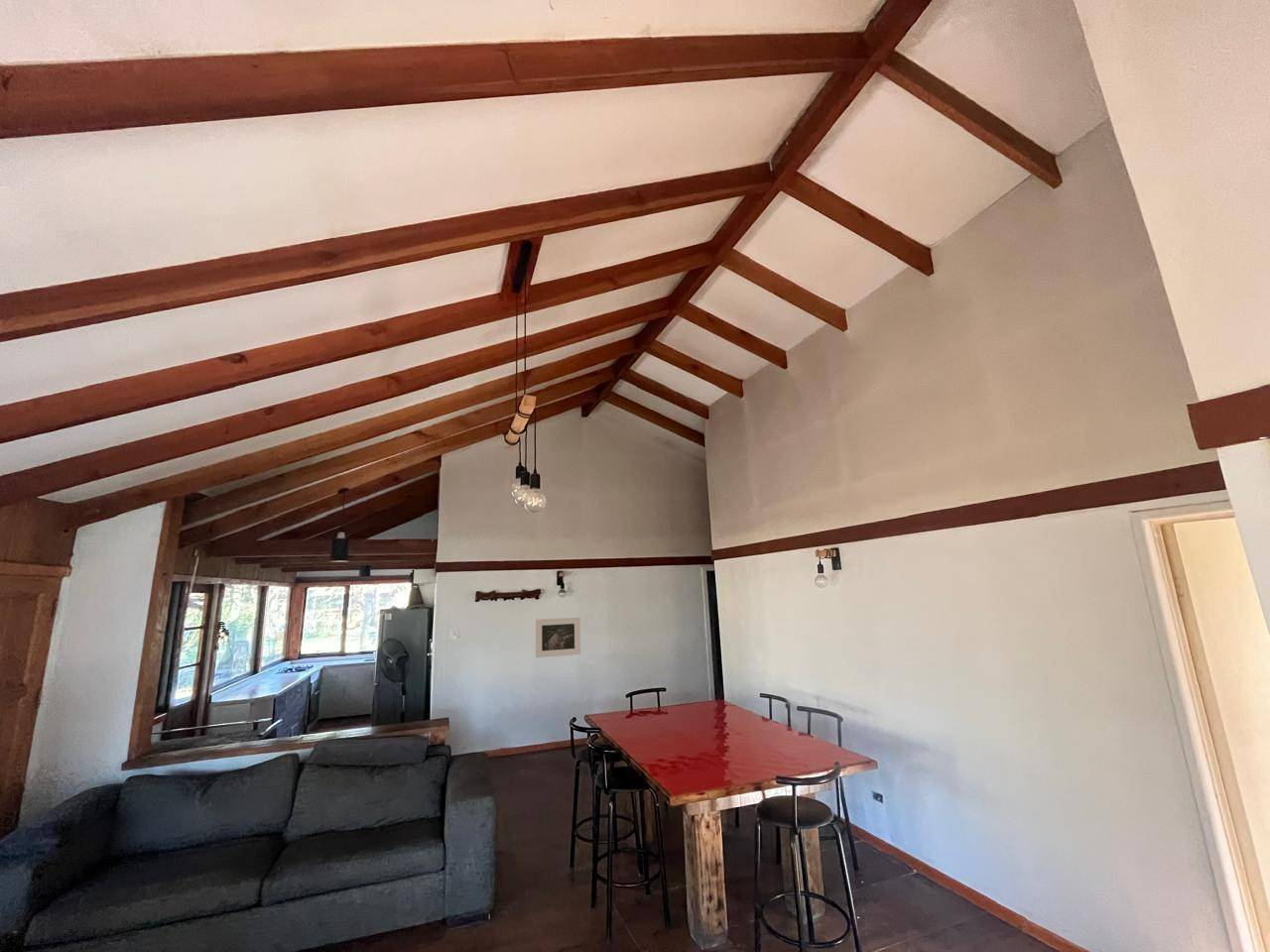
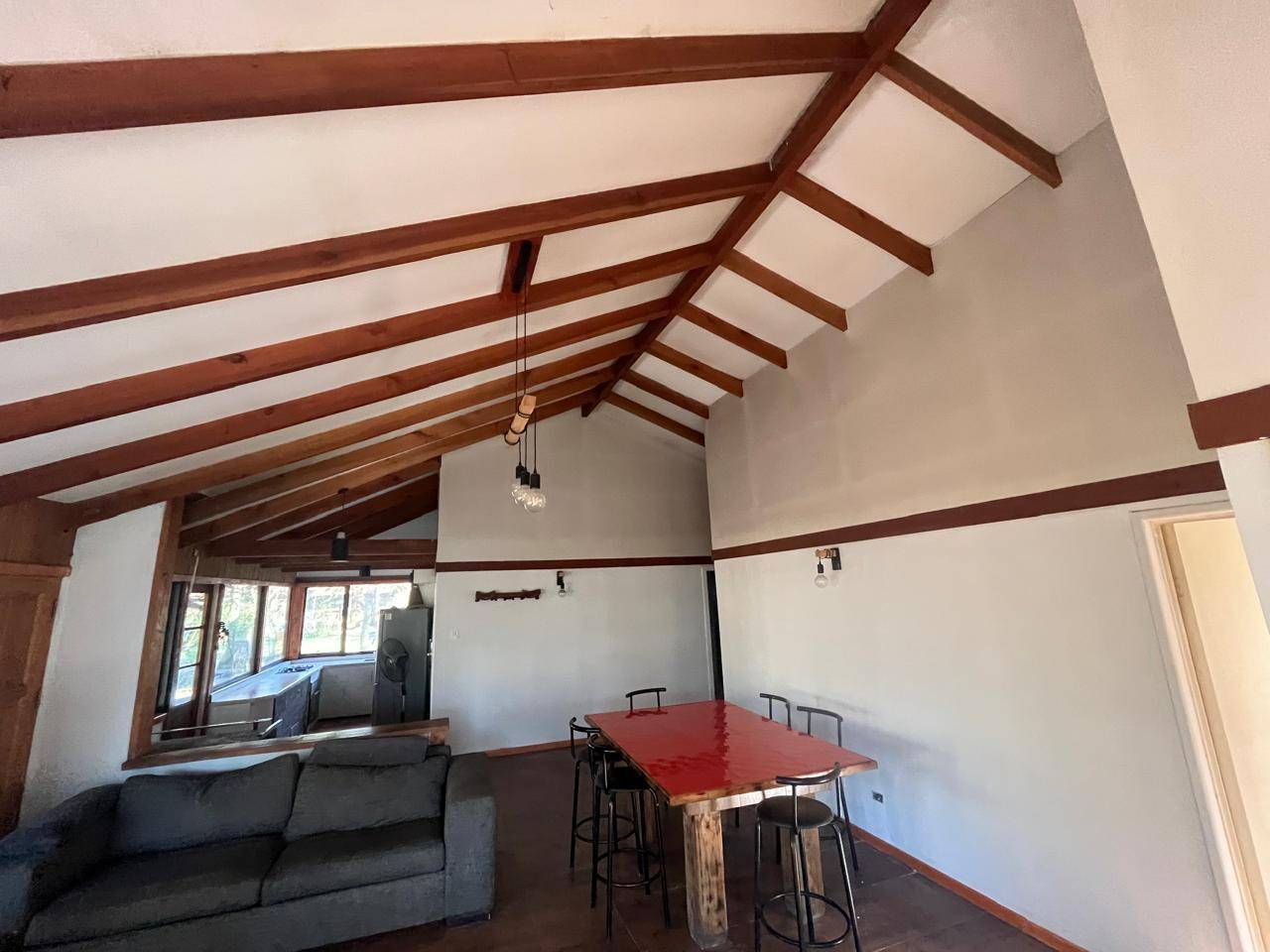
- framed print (558, 637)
